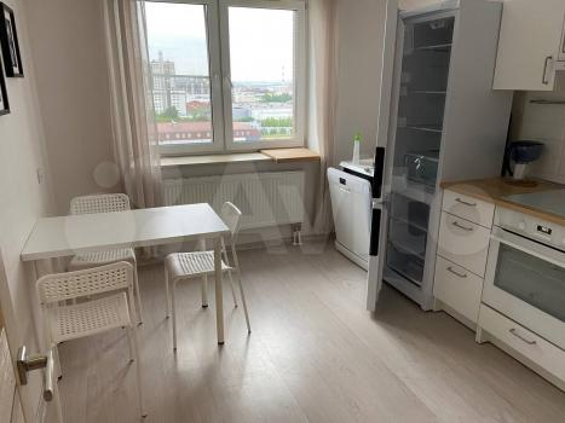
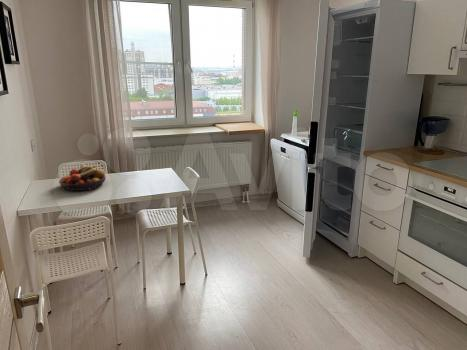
+ fruit bowl (82, 176)
